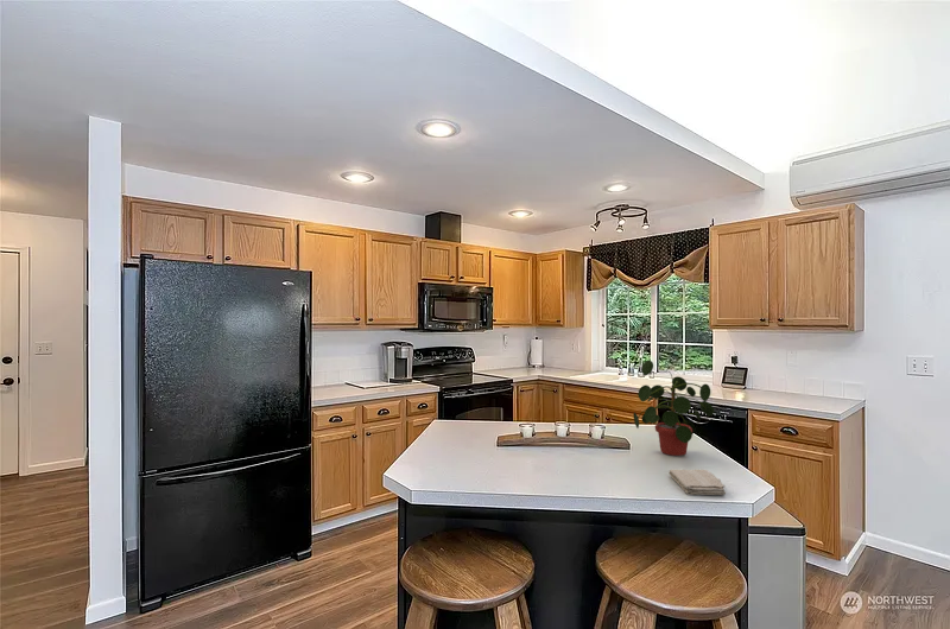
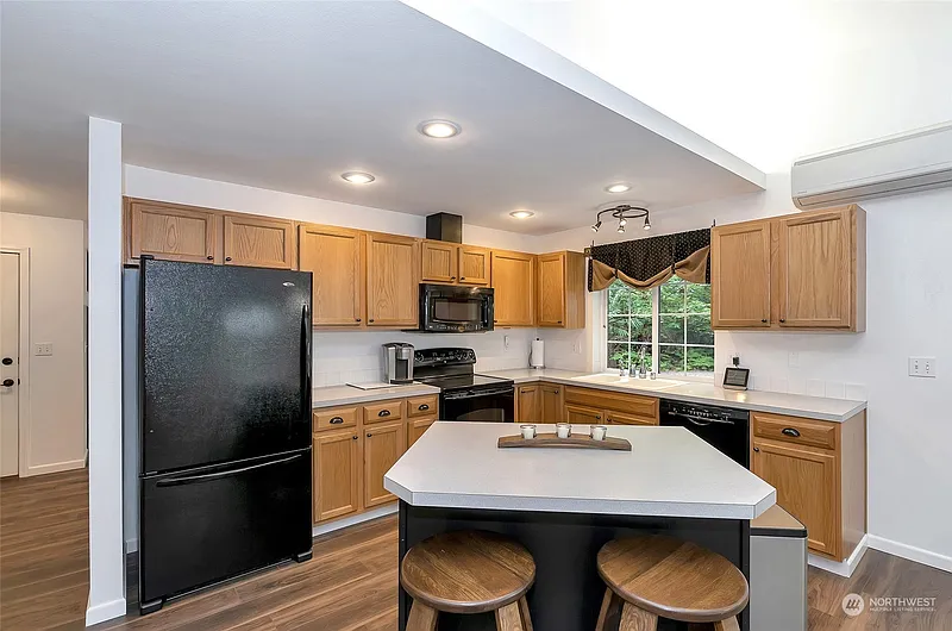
- washcloth (696, 479)
- potted plant (667, 407)
